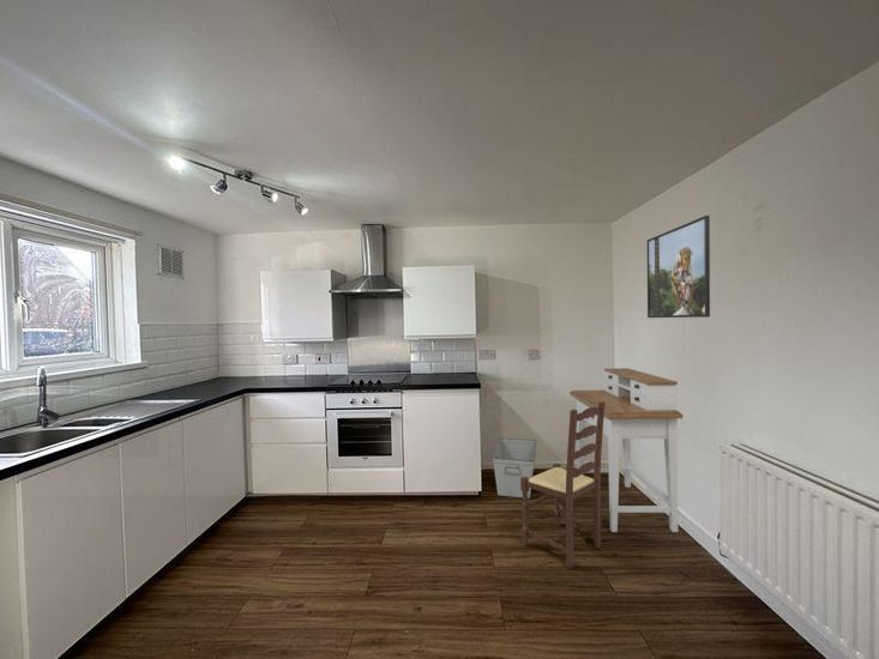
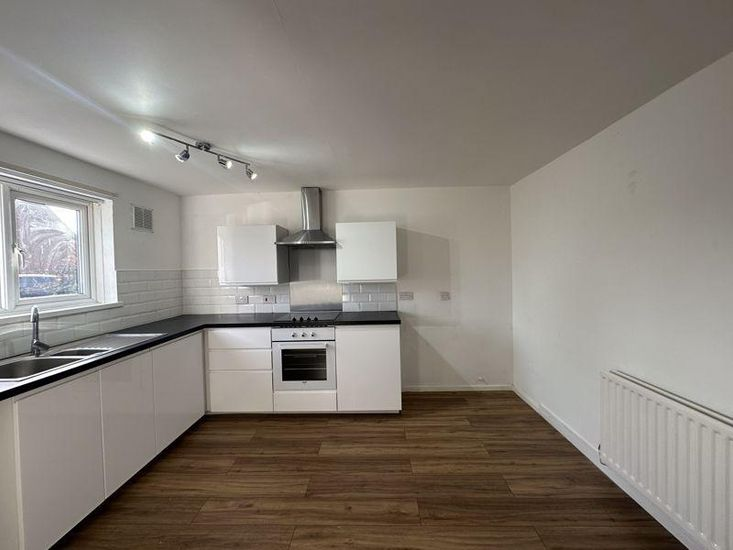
- storage bin (516, 465)
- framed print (674, 273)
- desk (618, 440)
- dining chair (561, 473)
